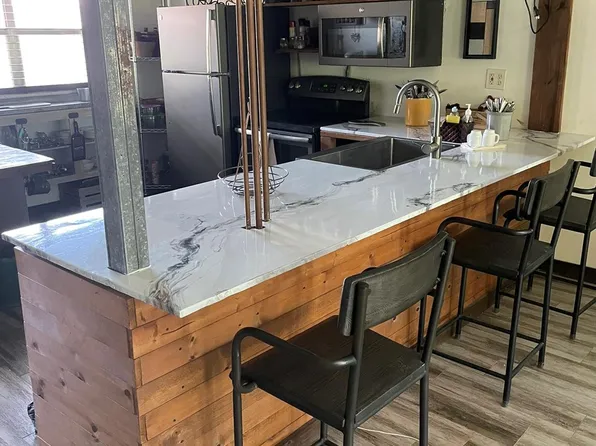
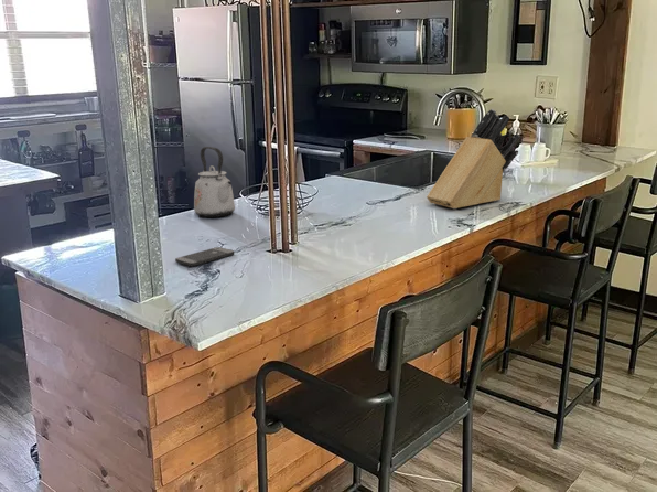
+ knife block (475, 157)
+ kettle (216, 182)
+ smartphone (205, 256)
